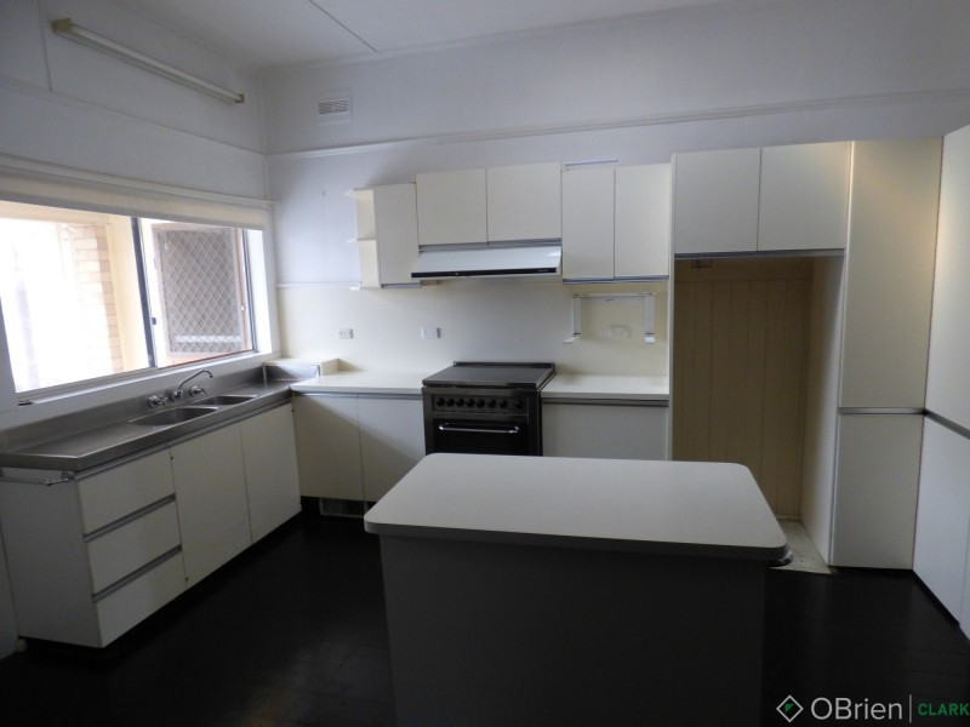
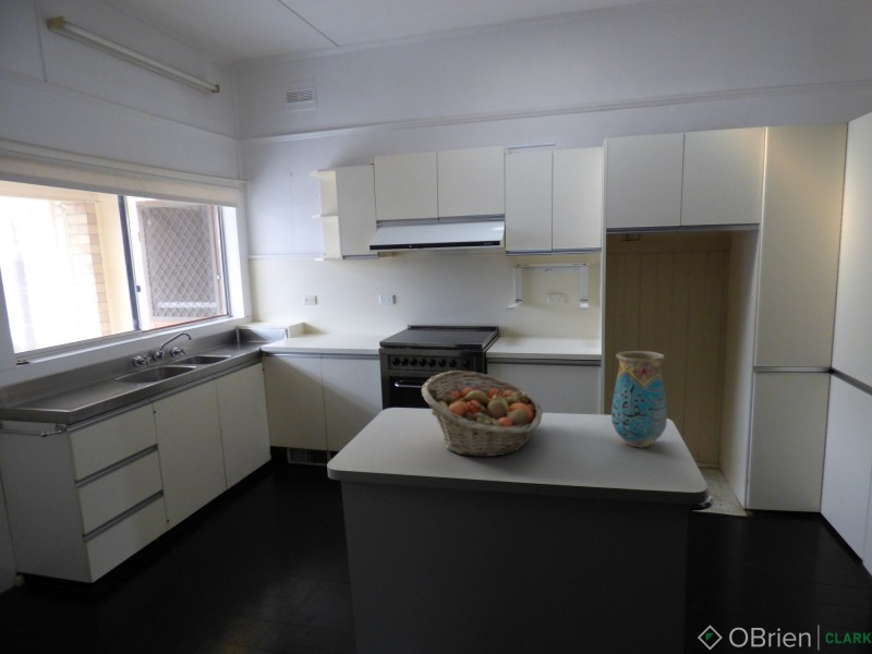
+ fruit basket (482, 409)
+ vase (639, 399)
